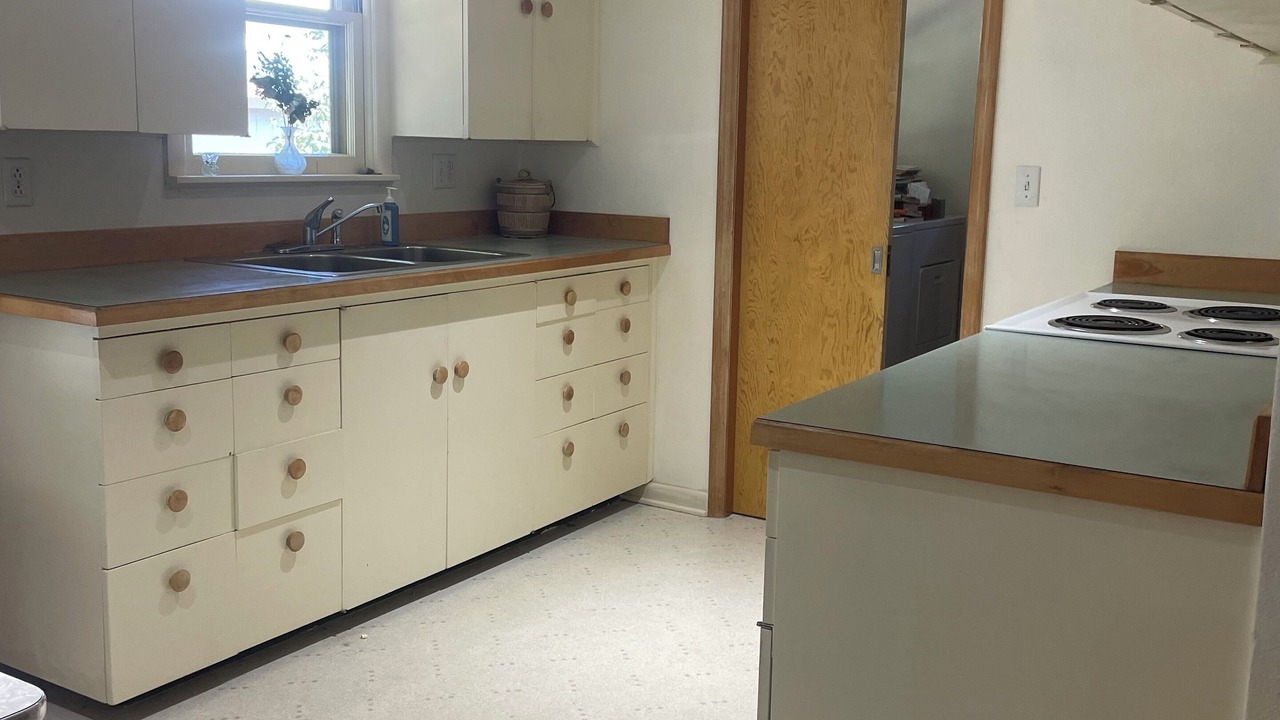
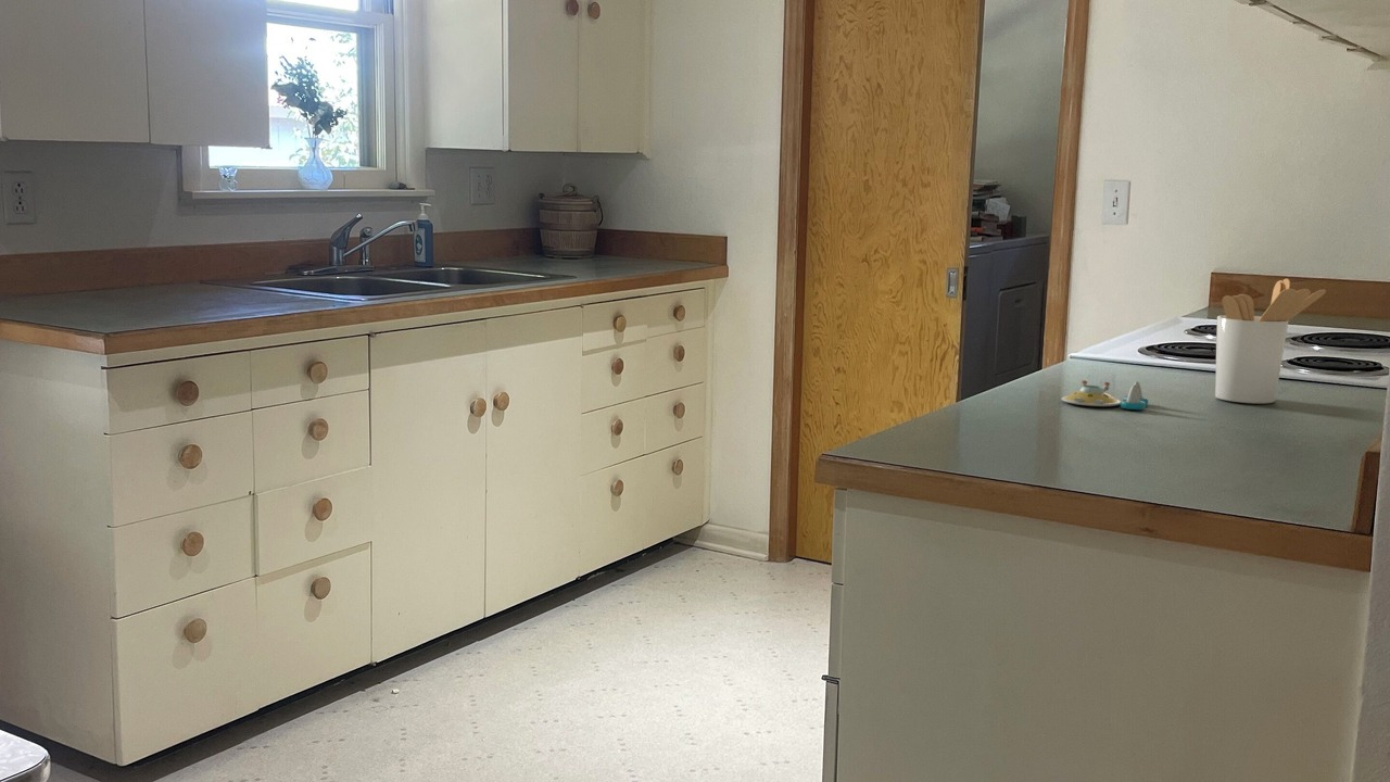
+ utensil holder (1265, 341)
+ salt and pepper shaker set (1104, 391)
